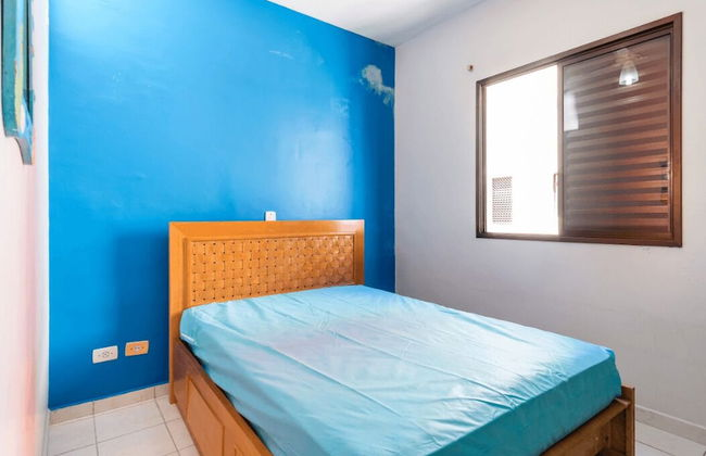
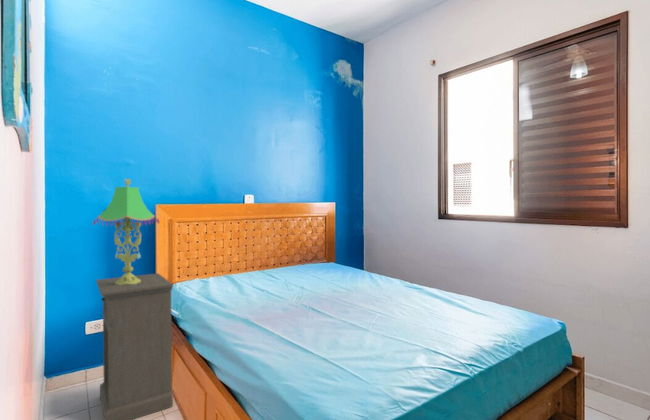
+ nightstand (133, 341)
+ table lamp (127, 230)
